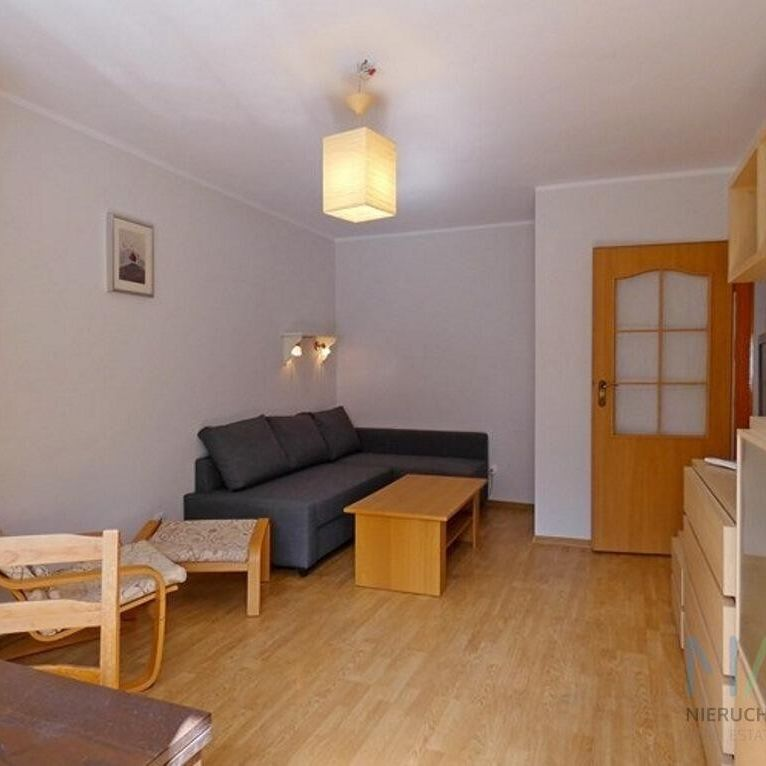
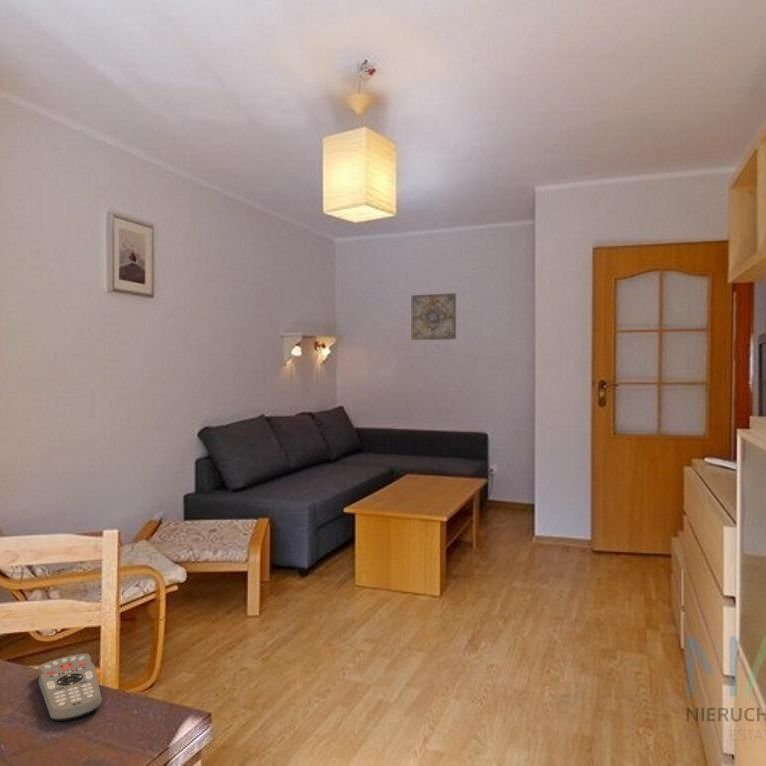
+ wall art (433, 317)
+ remote control (70, 686)
